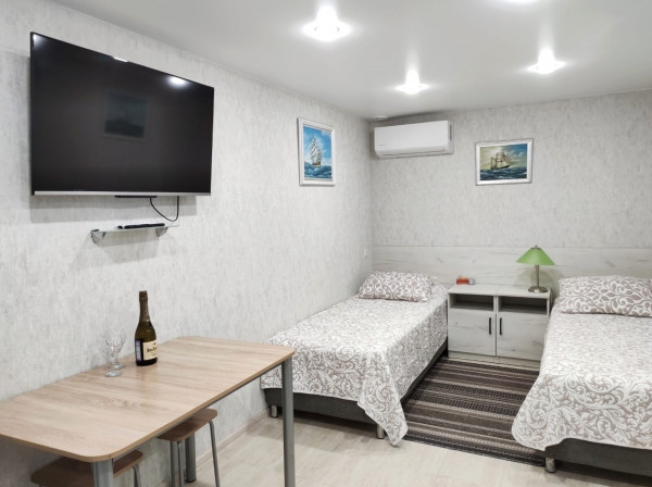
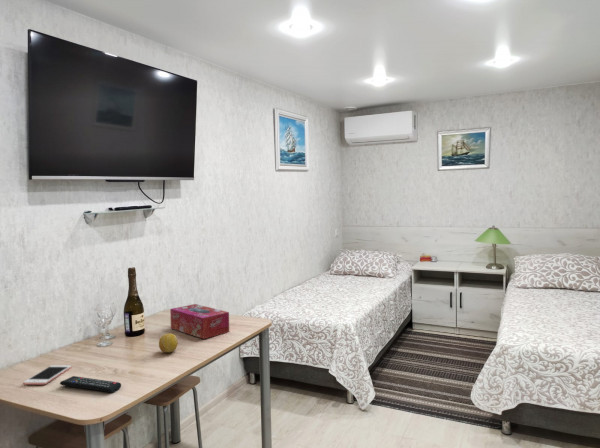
+ tissue box (199, 320)
+ fruit (168, 343)
+ remote control (90, 384)
+ cell phone (48, 374)
